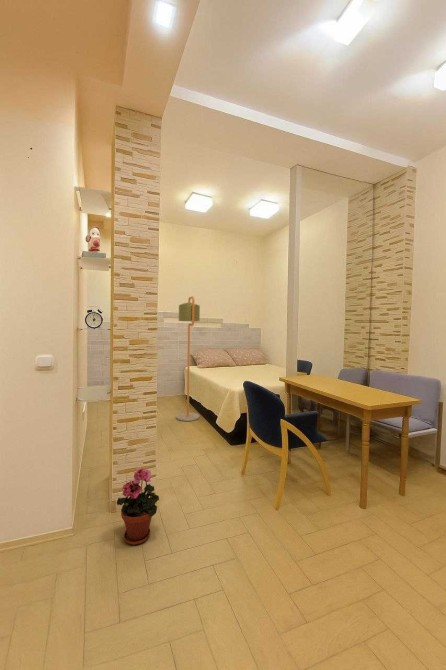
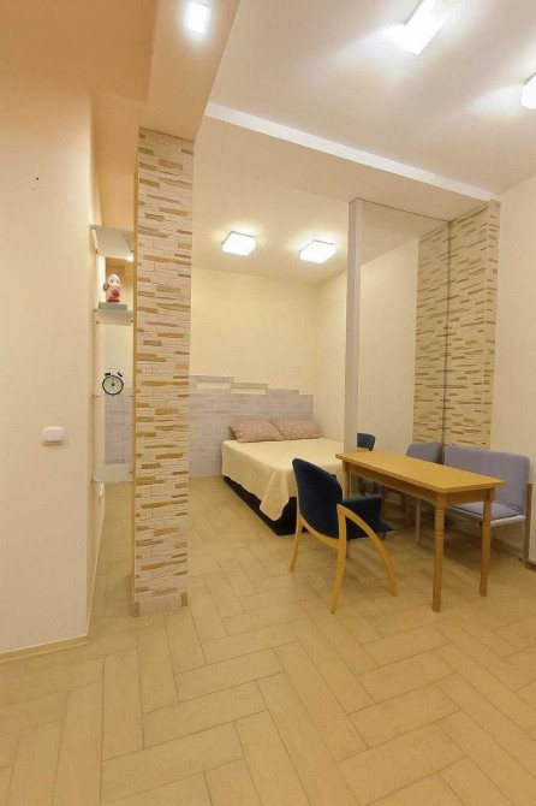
- floor lamp (188, 357)
- potted plant (138, 502)
